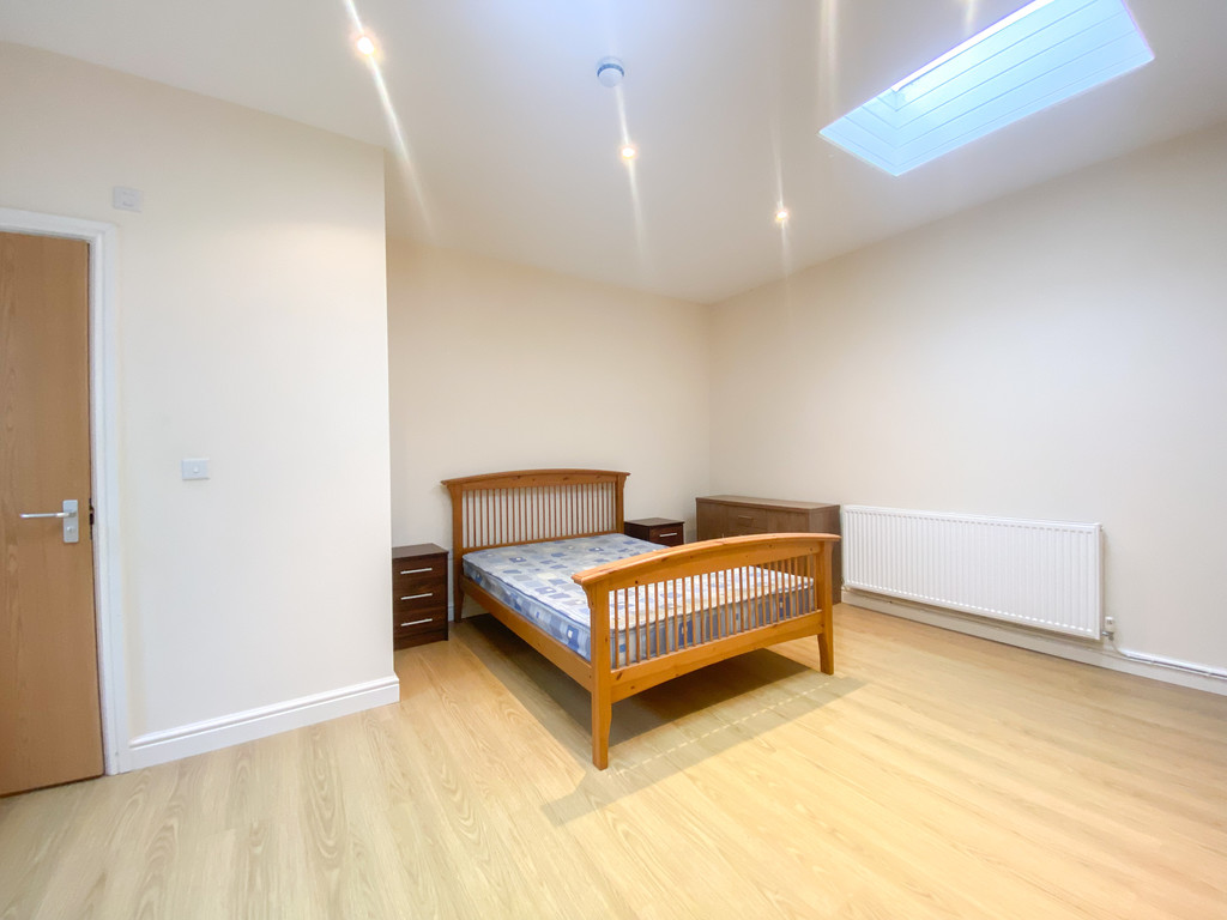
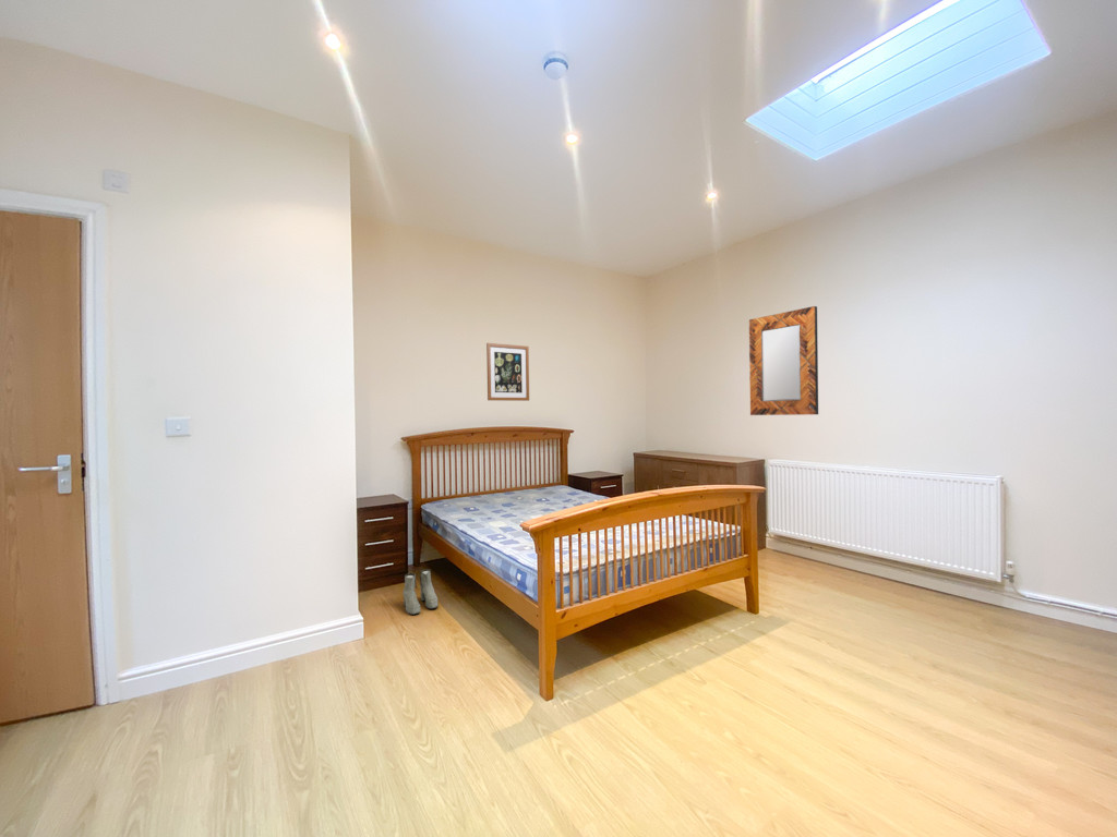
+ boots (421, 590)
+ wall art (508, 372)
+ home mirror (781, 364)
